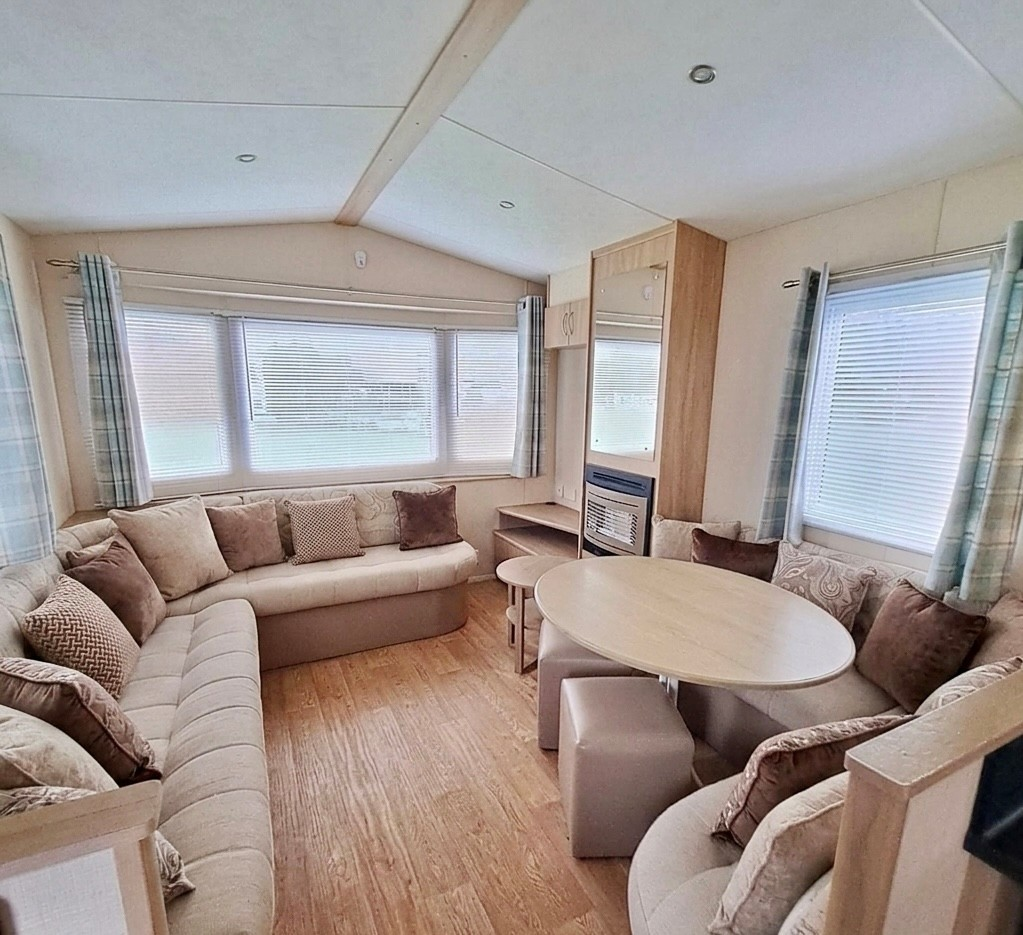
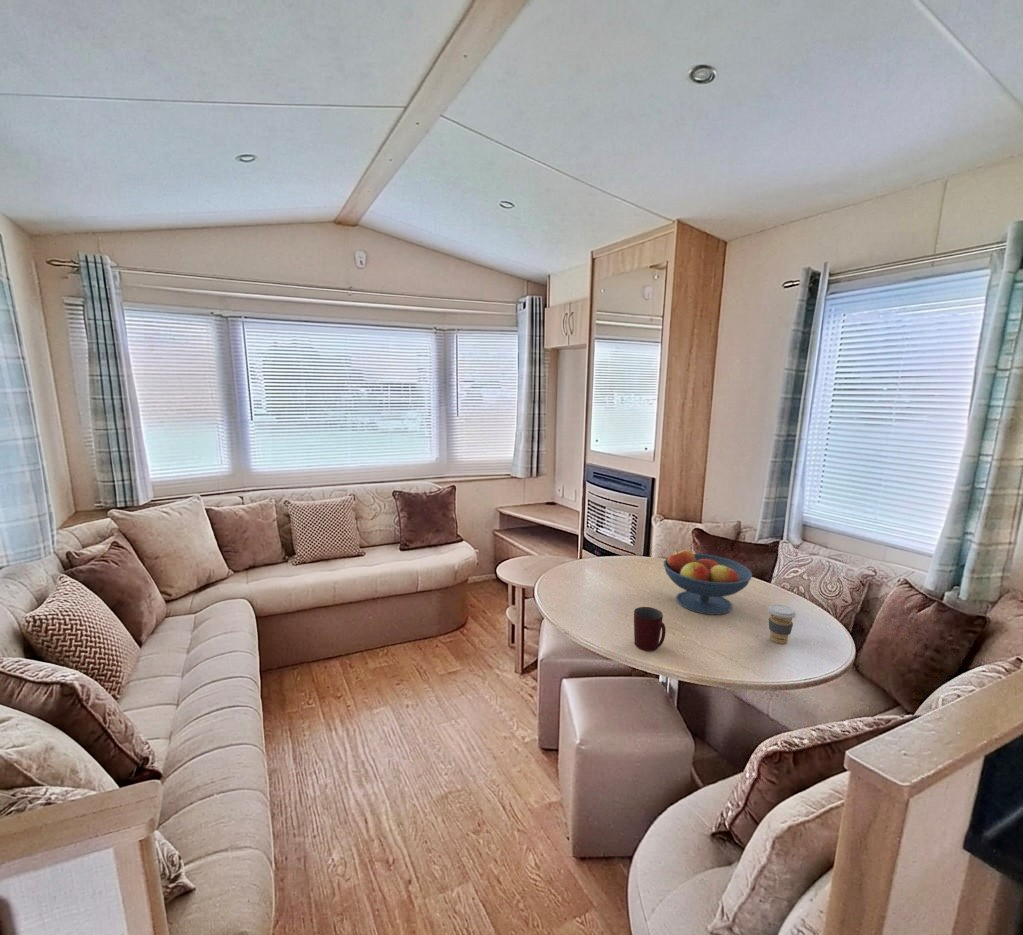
+ coffee cup (780, 624)
+ fruit bowl (705, 578)
+ mug (650, 631)
